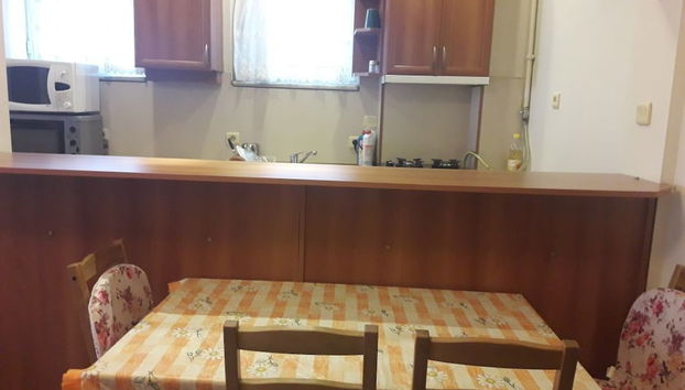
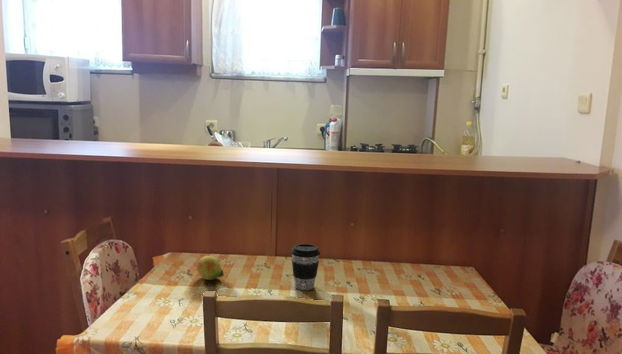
+ fruit (209, 267)
+ coffee cup (305, 267)
